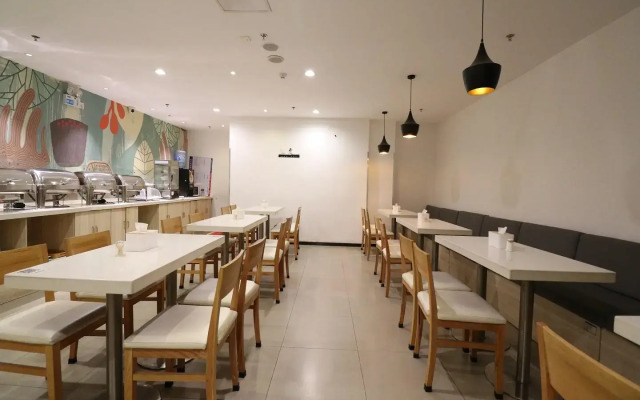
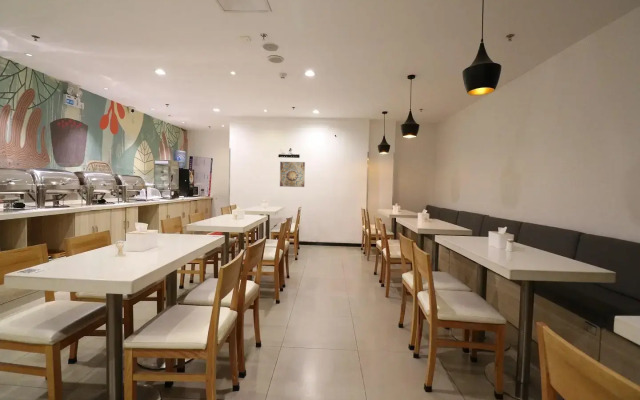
+ wall art (292, 174)
